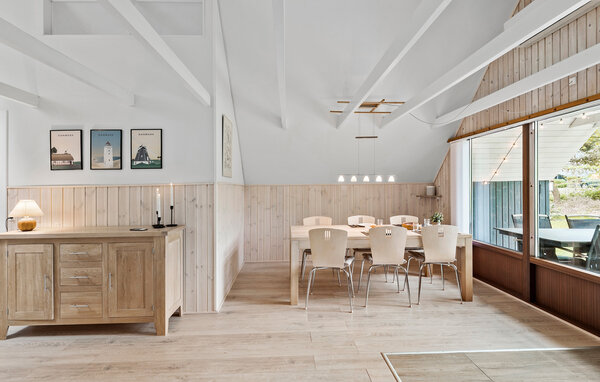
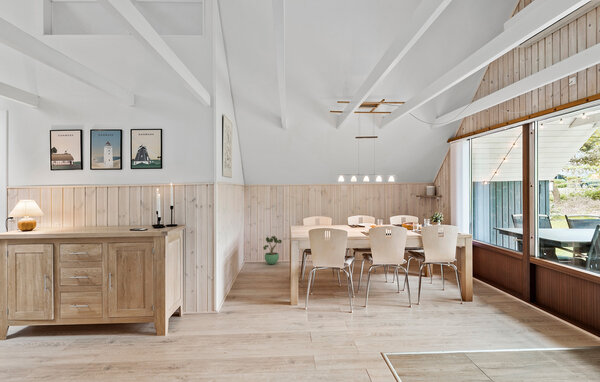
+ potted plant (272, 249)
